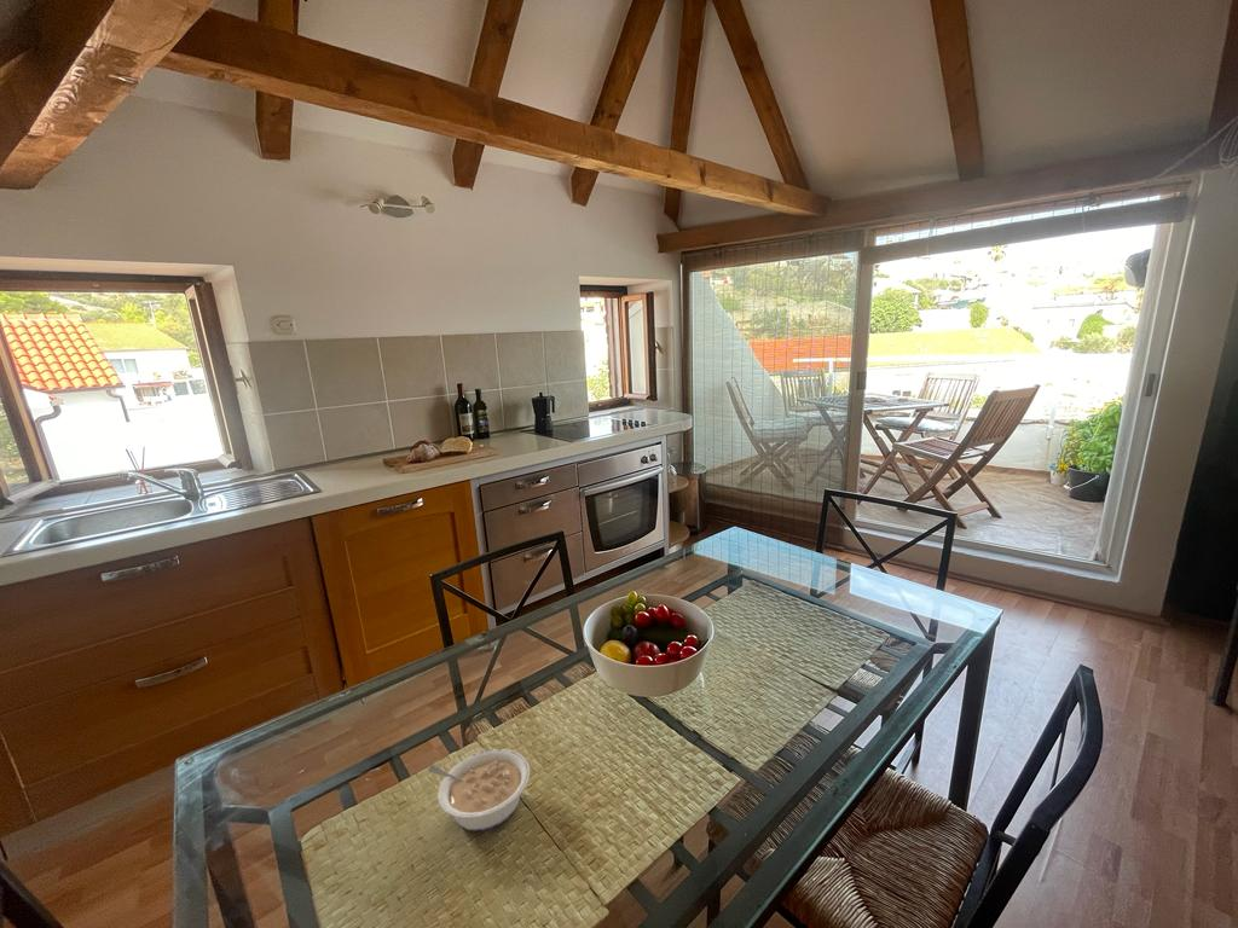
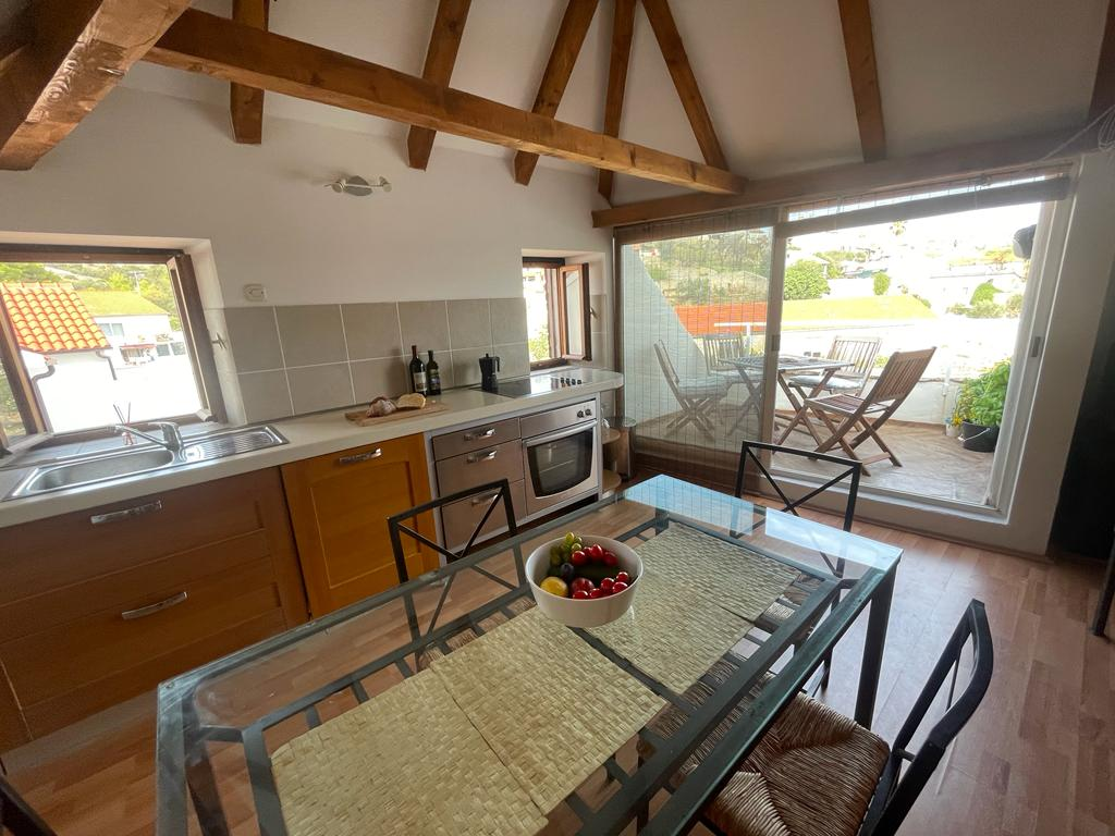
- legume (482, 791)
